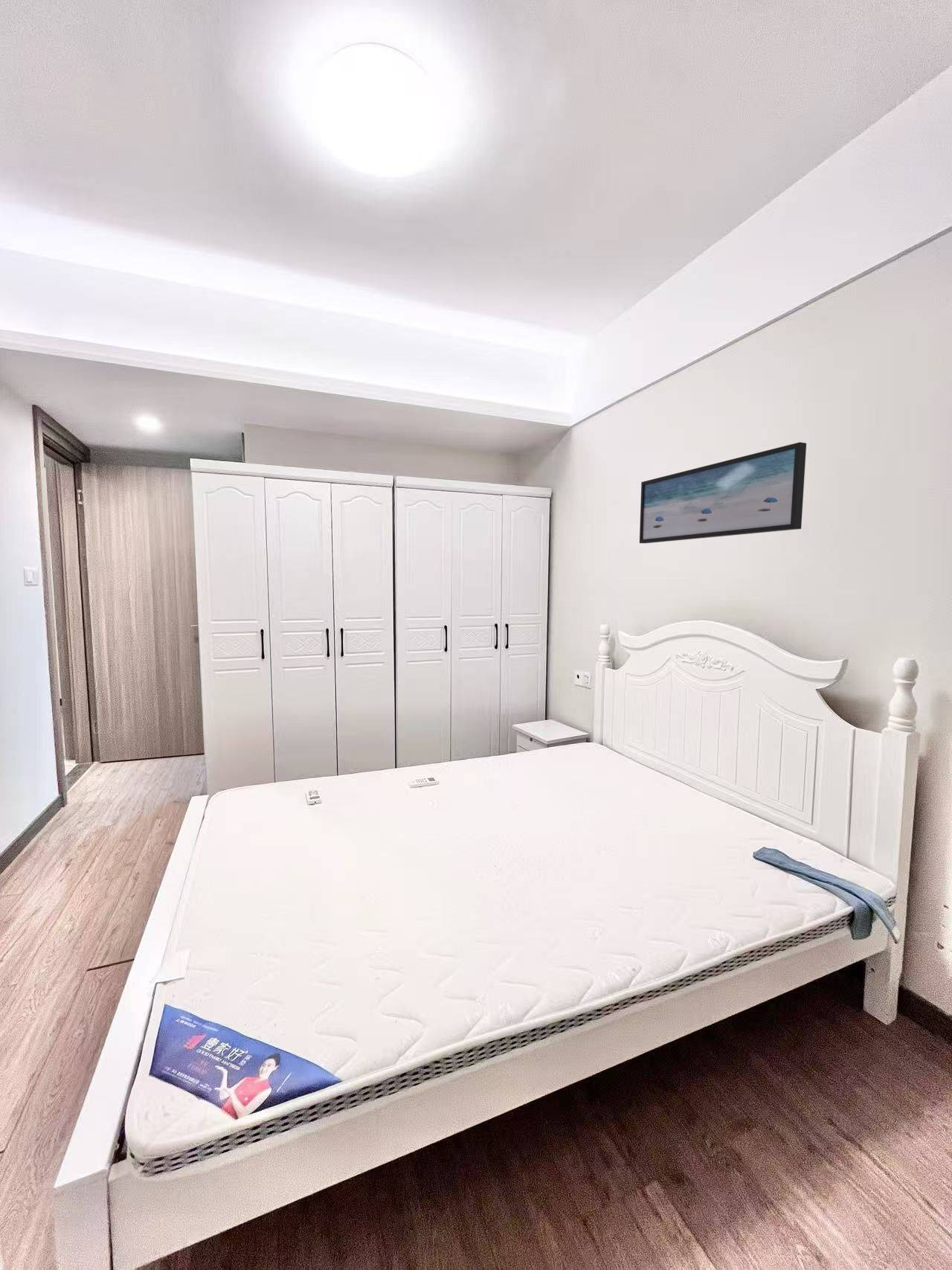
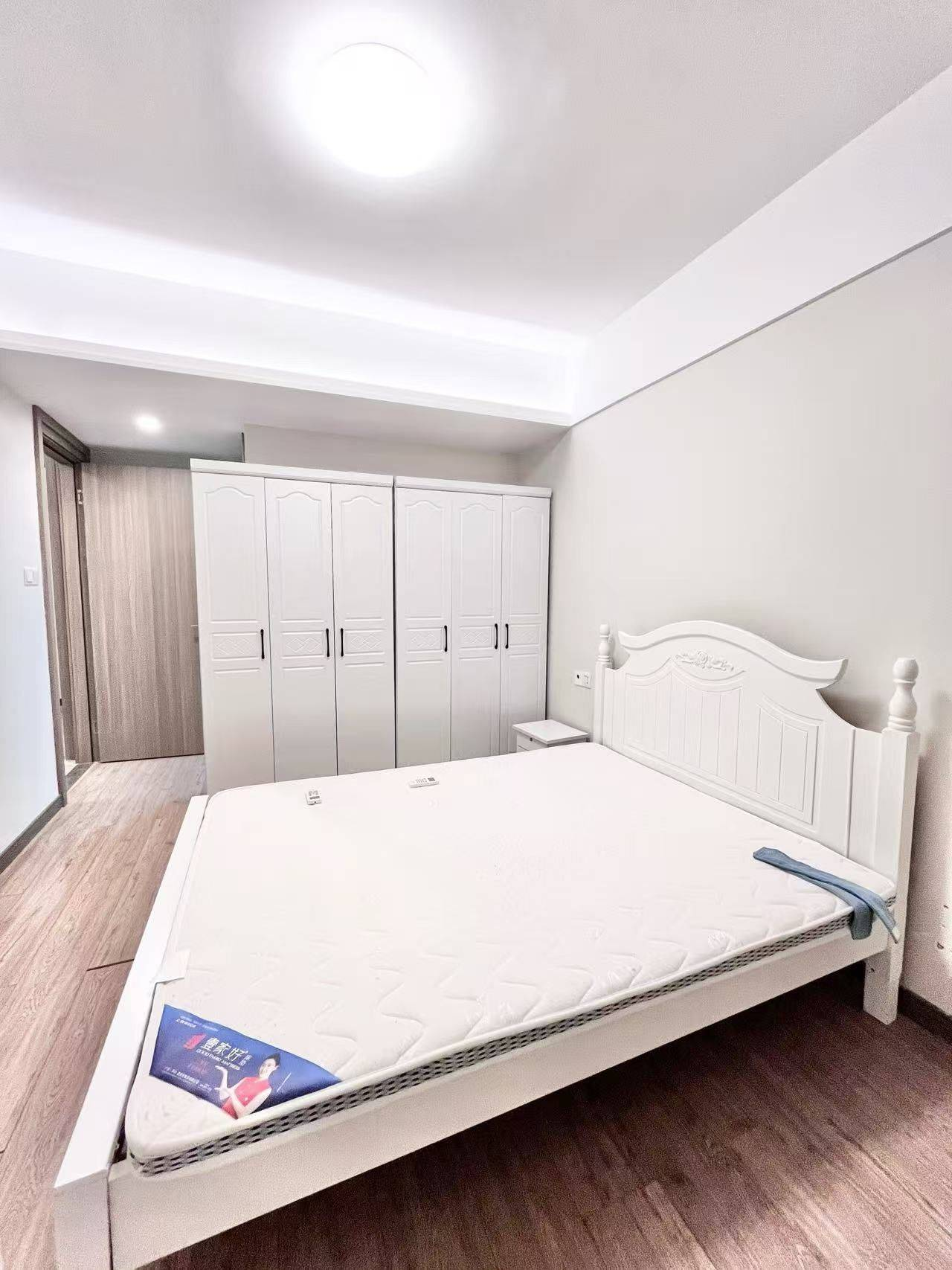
- wall art (708, 501)
